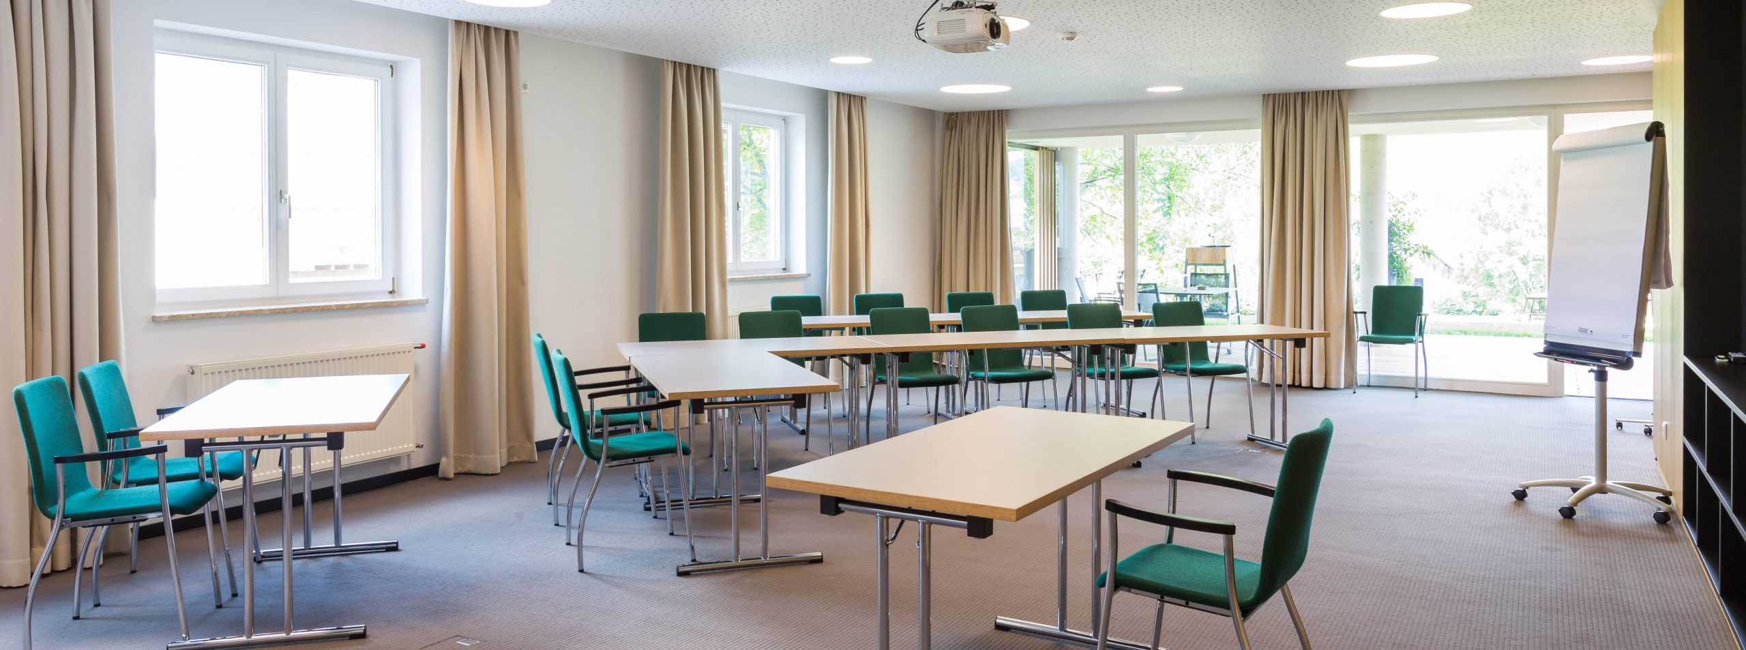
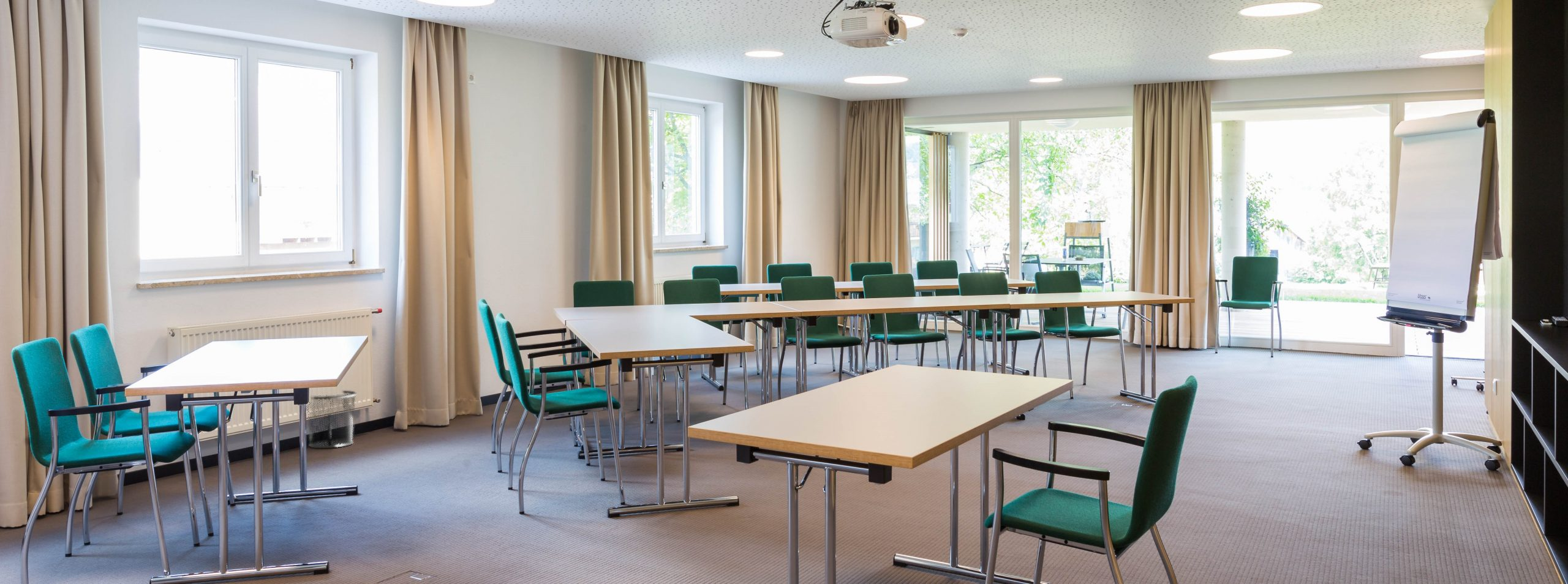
+ waste bin (331, 419)
